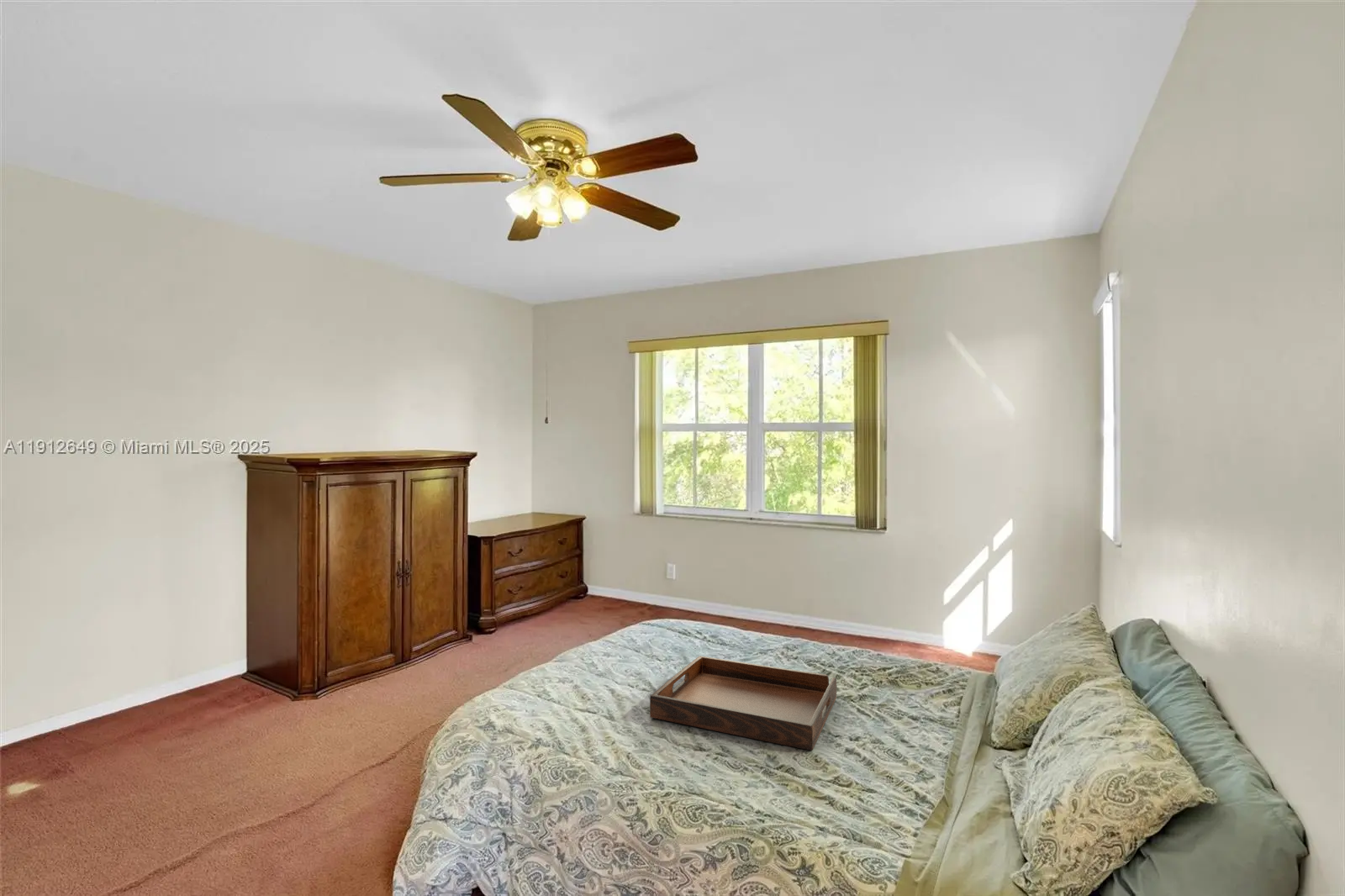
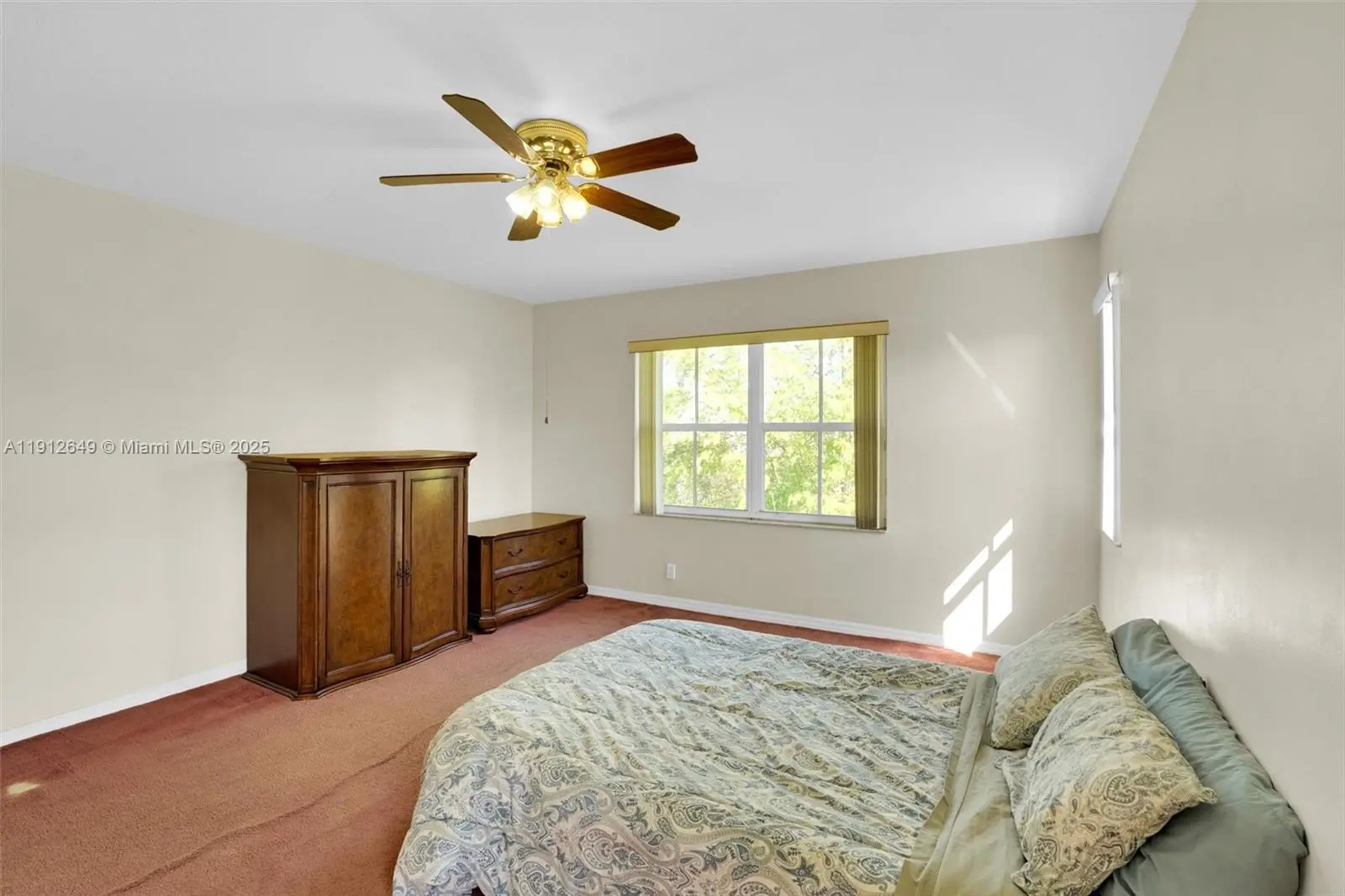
- serving tray (747, 696)
